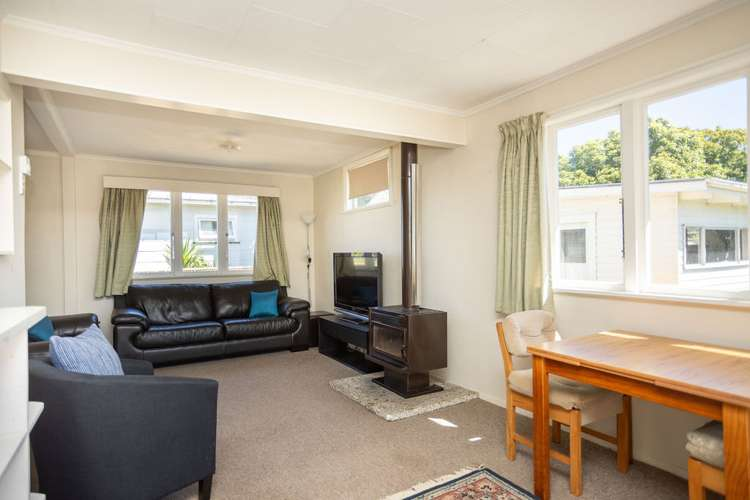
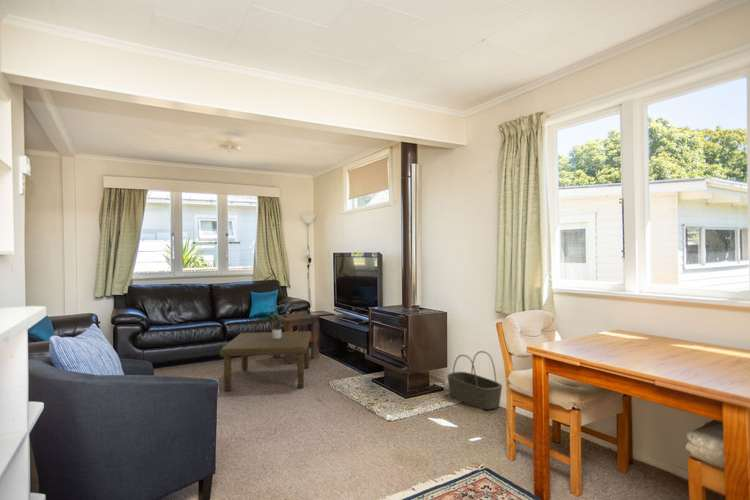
+ coffee table (270, 354)
+ potted plant (275, 320)
+ side table (295, 331)
+ basket (473, 376)
